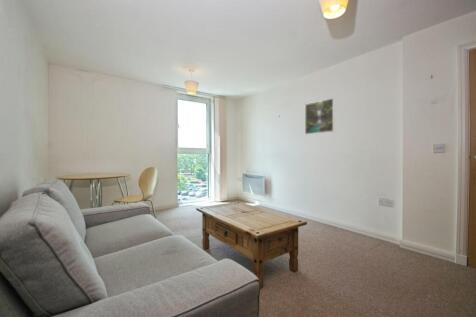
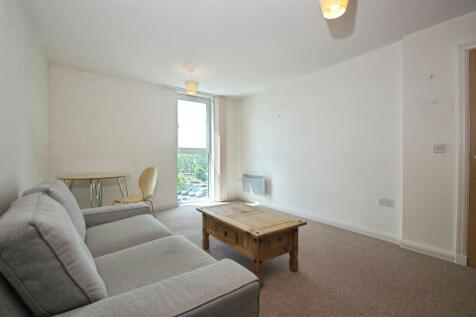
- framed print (318, 117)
